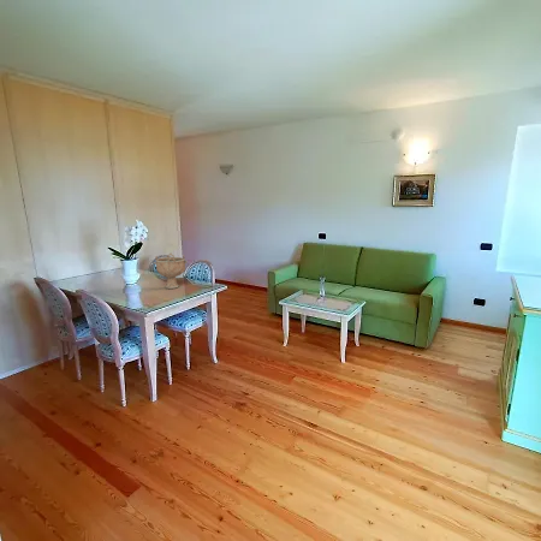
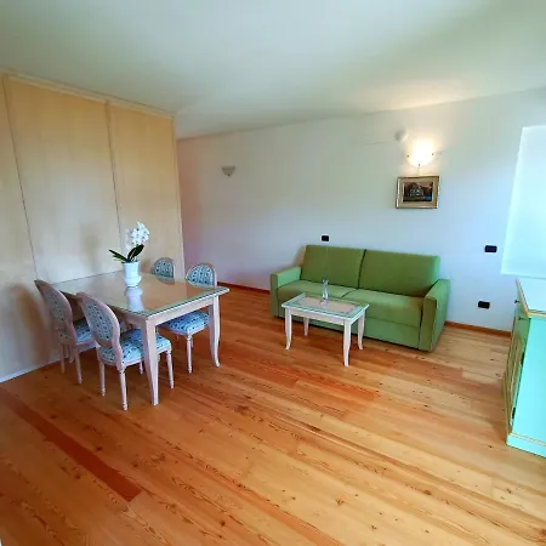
- decorative bowl (171, 270)
